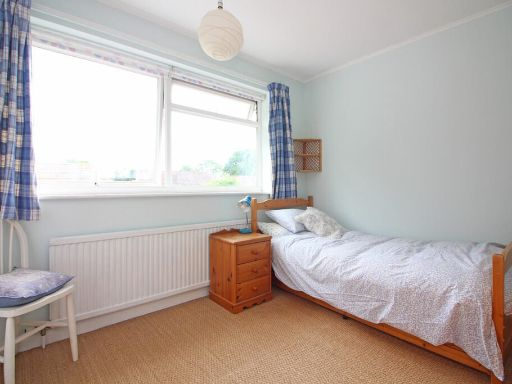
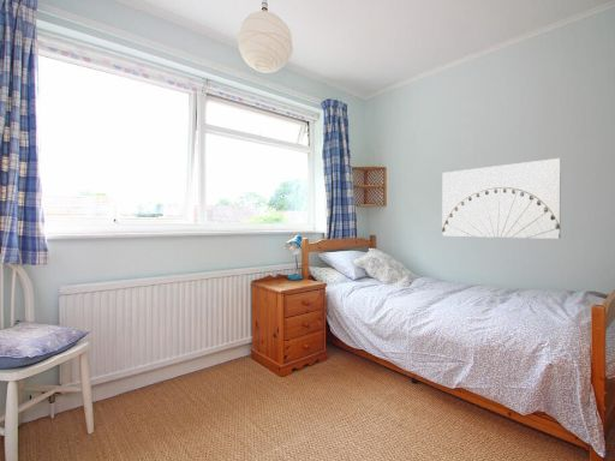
+ wall art (494, 202)
